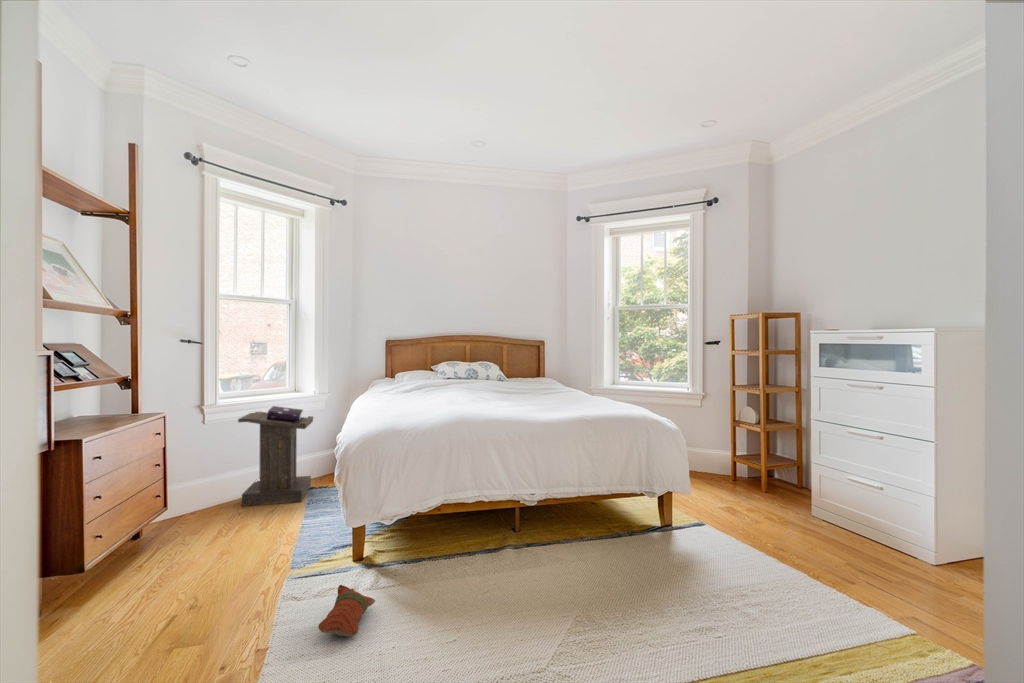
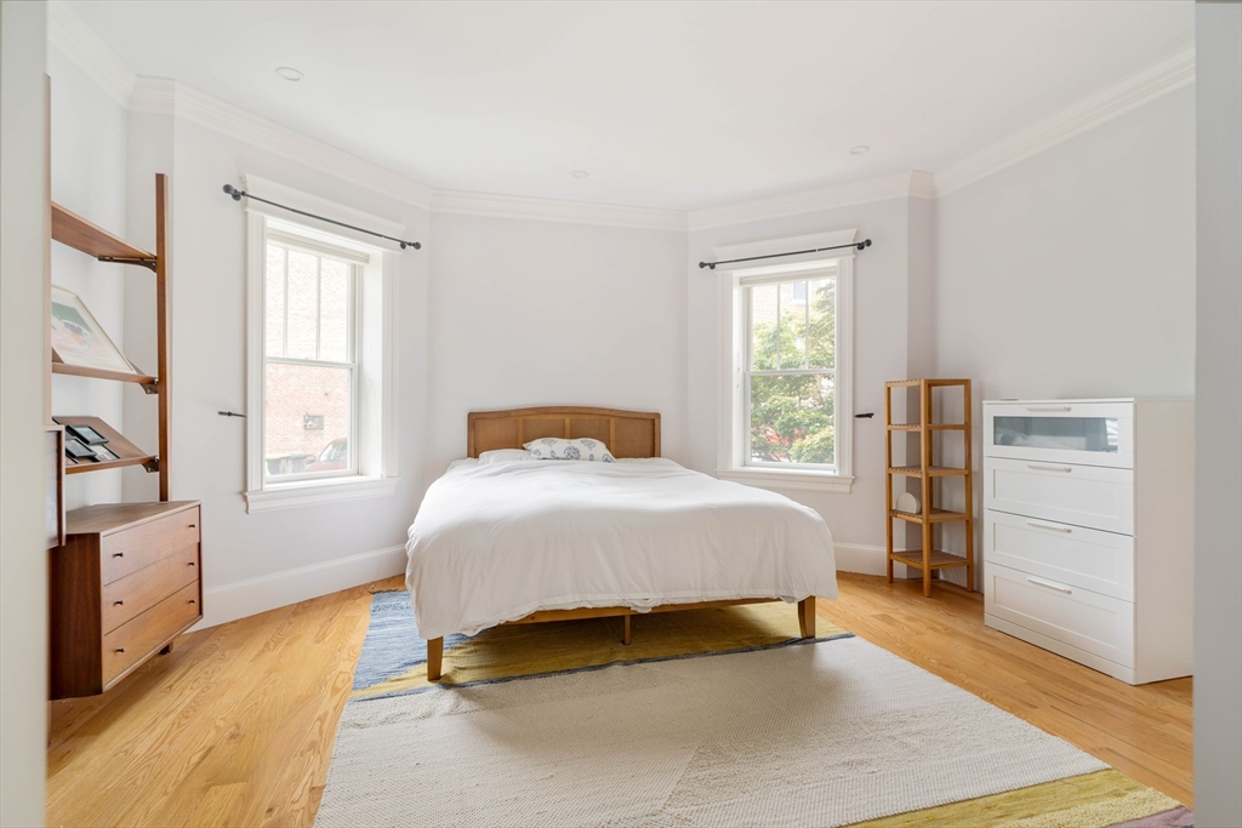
- lectern (278, 451)
- plush toy (347, 610)
